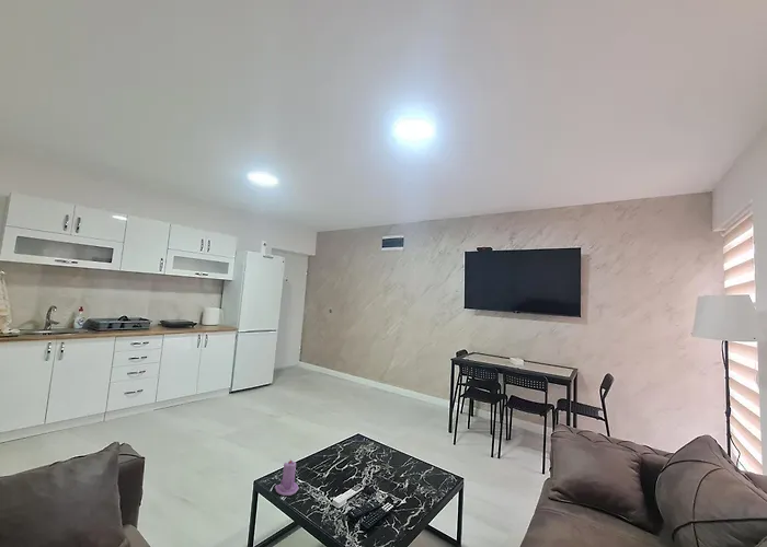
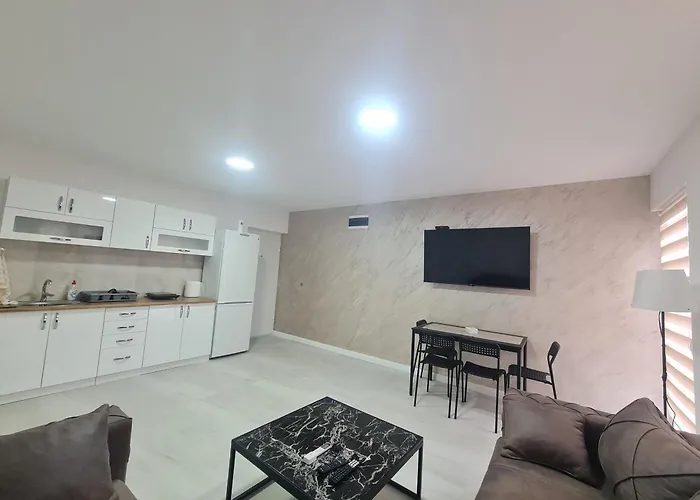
- candle (288, 474)
